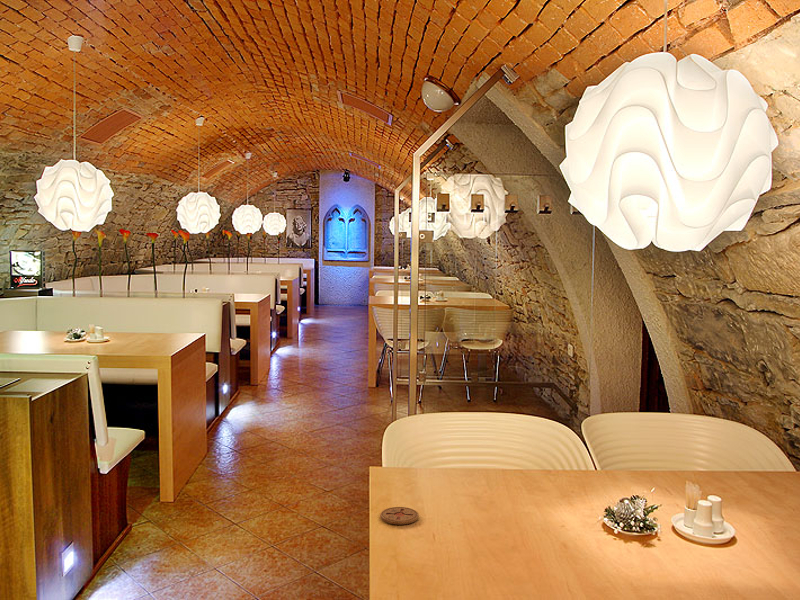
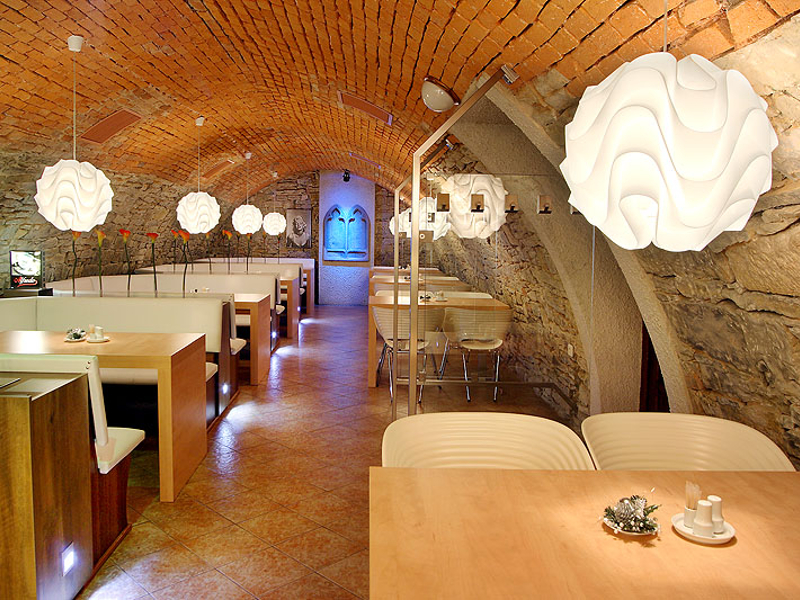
- coaster (399, 515)
